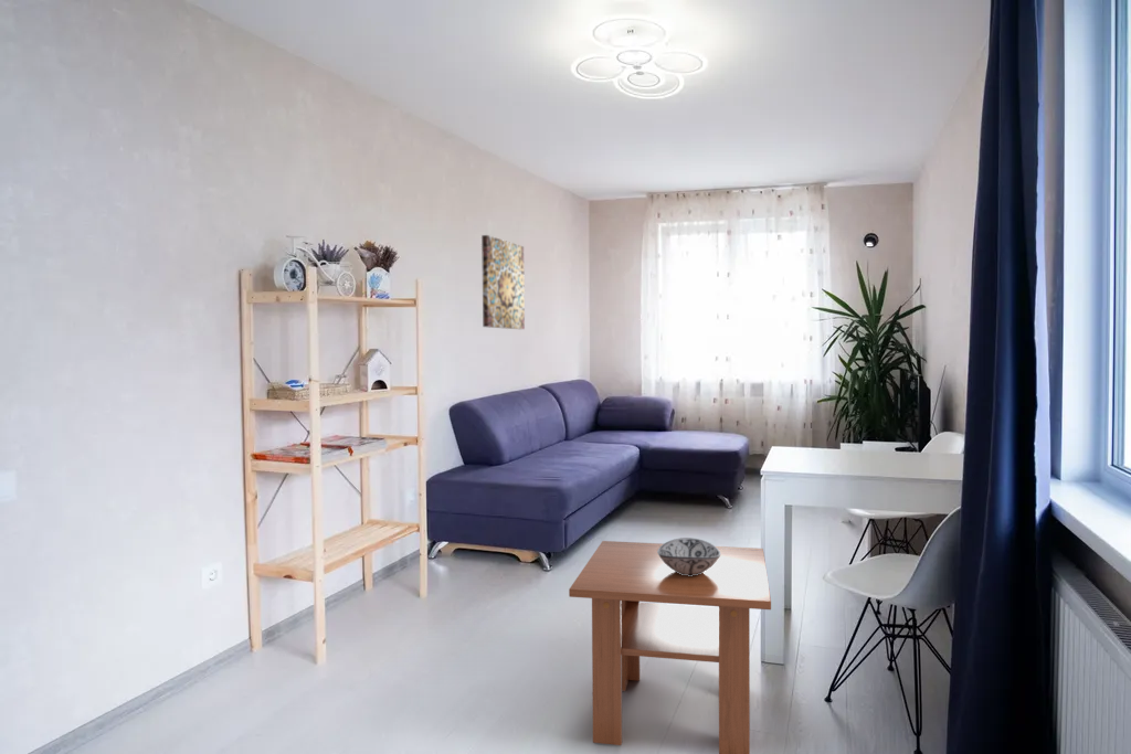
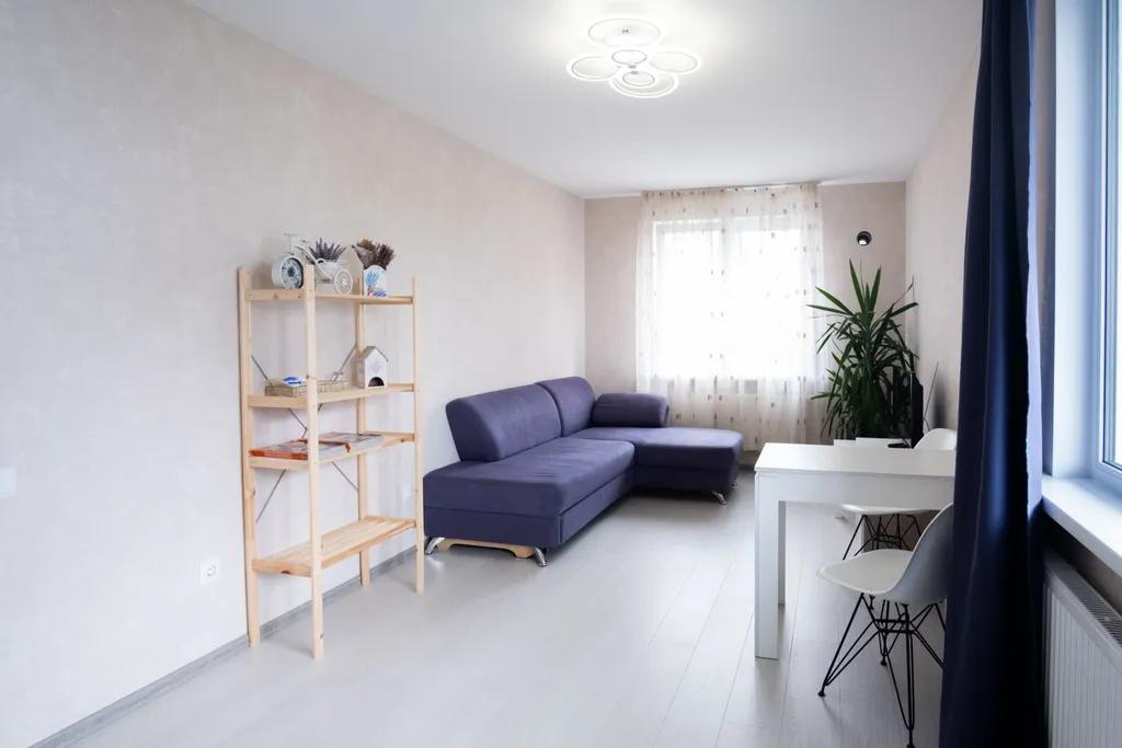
- coffee table (675, 640)
- wall art (504, 284)
- decorative bowl (688, 559)
